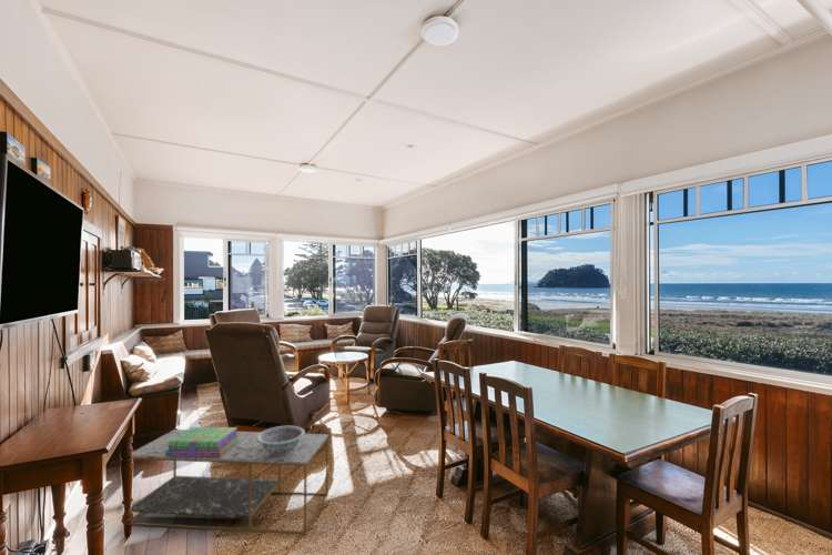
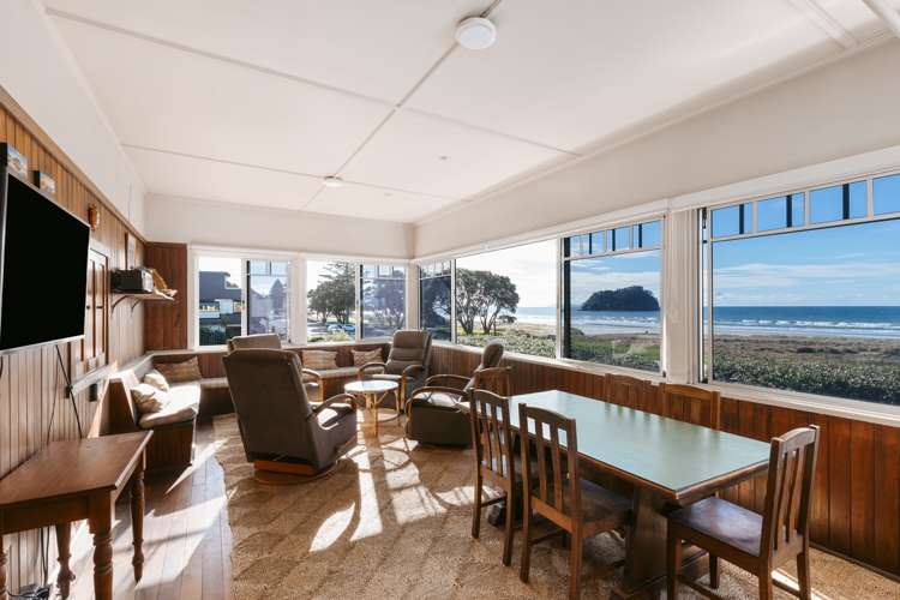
- decorative bowl (281, 442)
- coffee table (233, 478)
- stack of books (204, 441)
